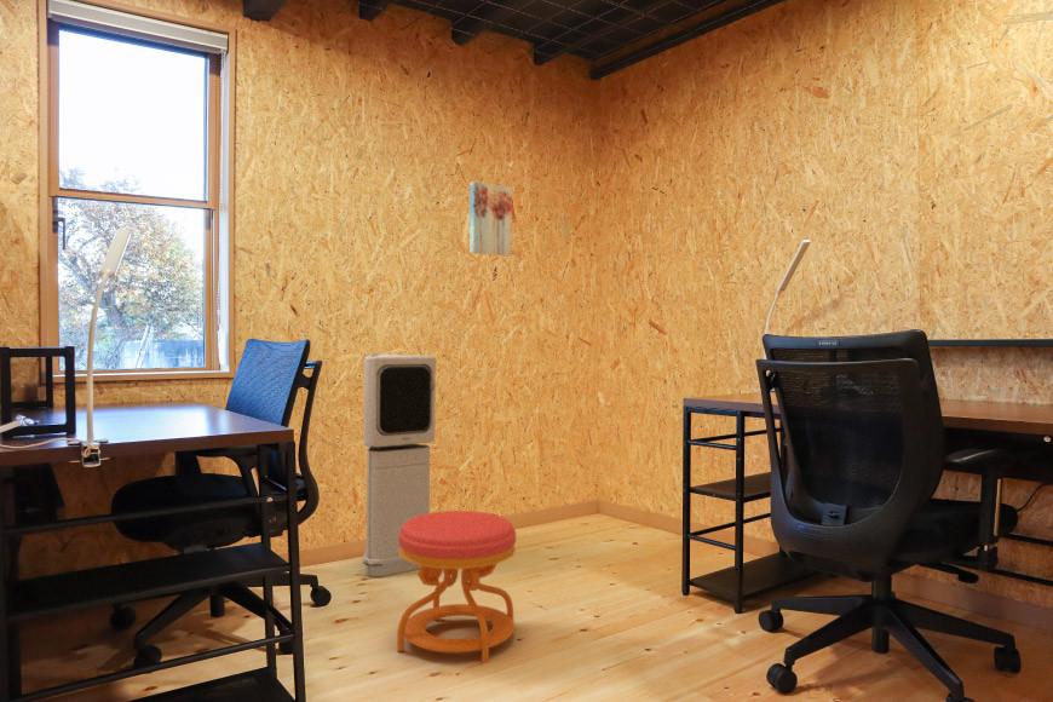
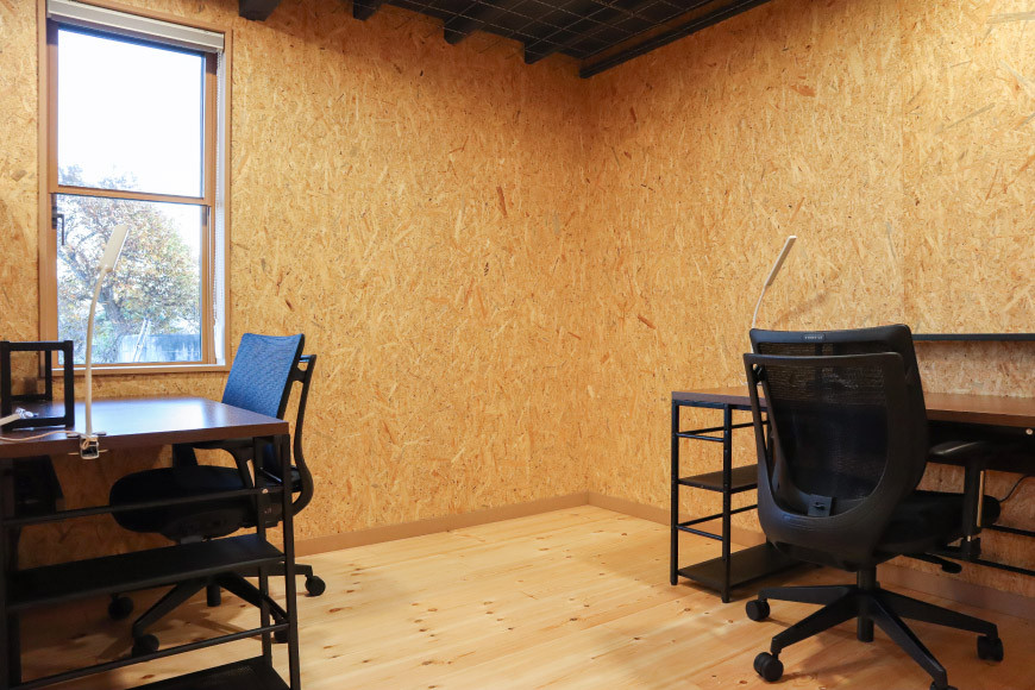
- stool (461, 580)
- air purifier (389, 459)
- wall art (490, 219)
